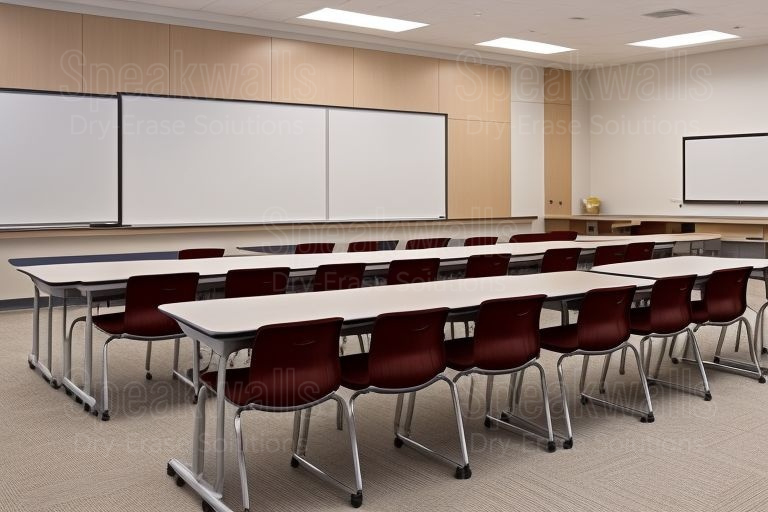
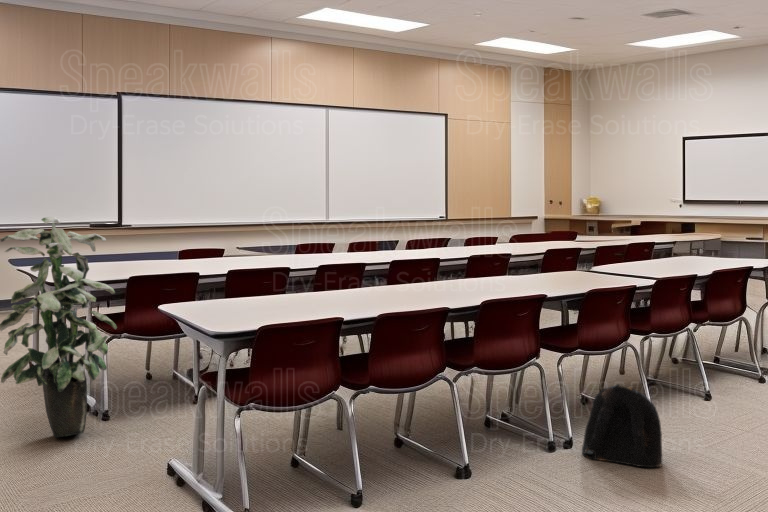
+ backpack (620, 420)
+ indoor plant (56, 326)
